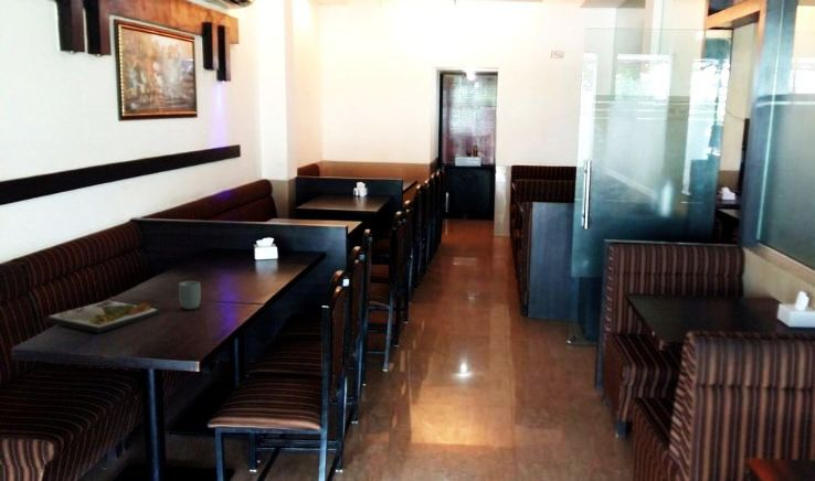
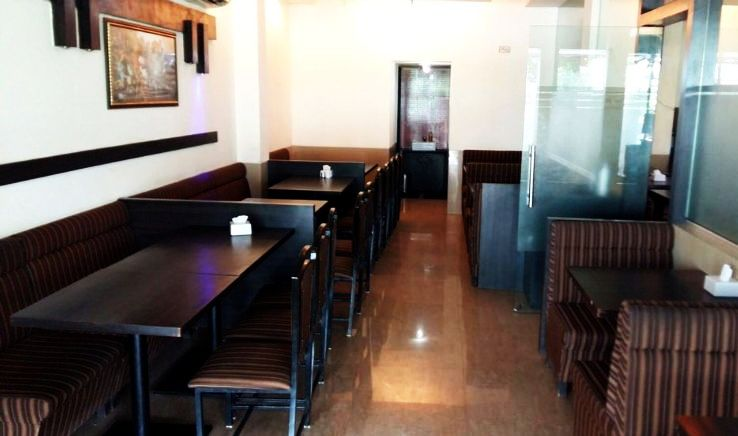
- dinner plate (104, 311)
- cup (190, 296)
